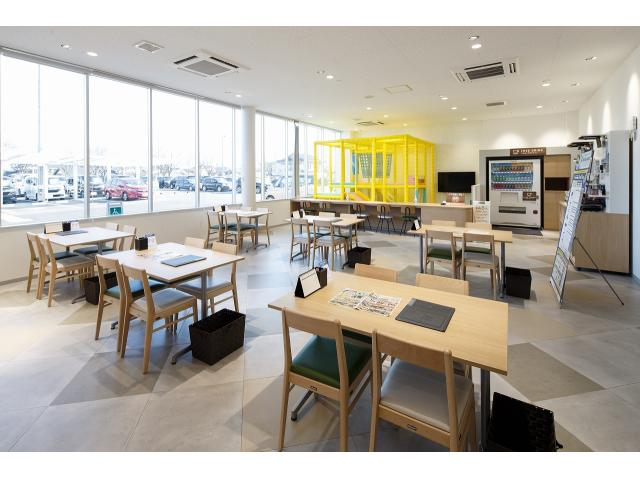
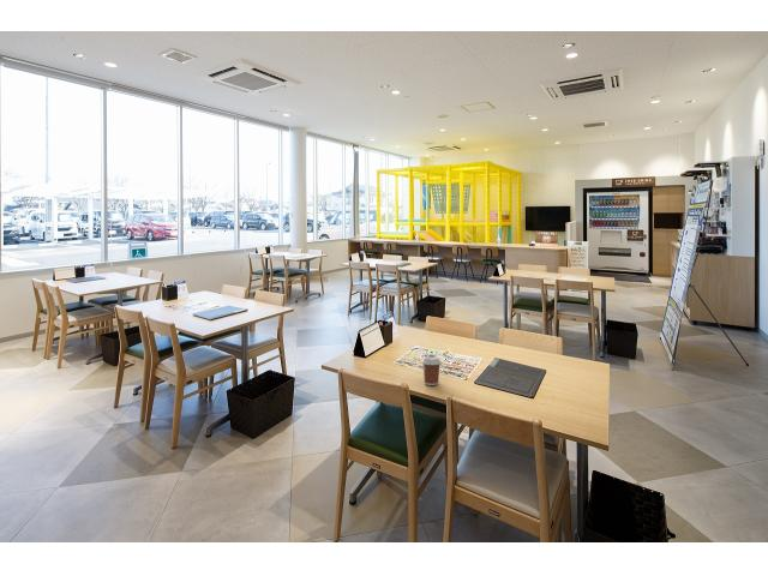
+ coffee cup (431, 370)
